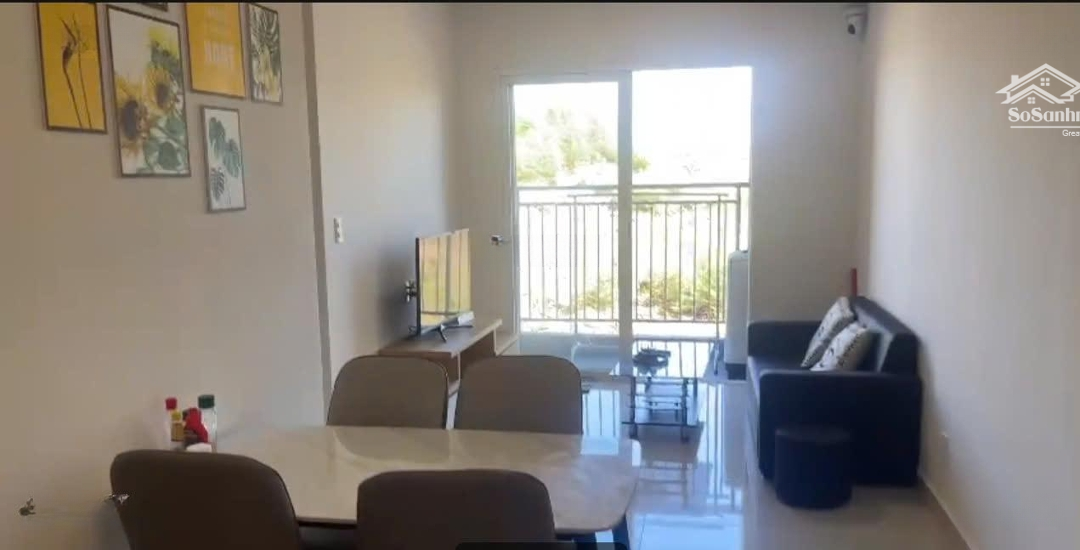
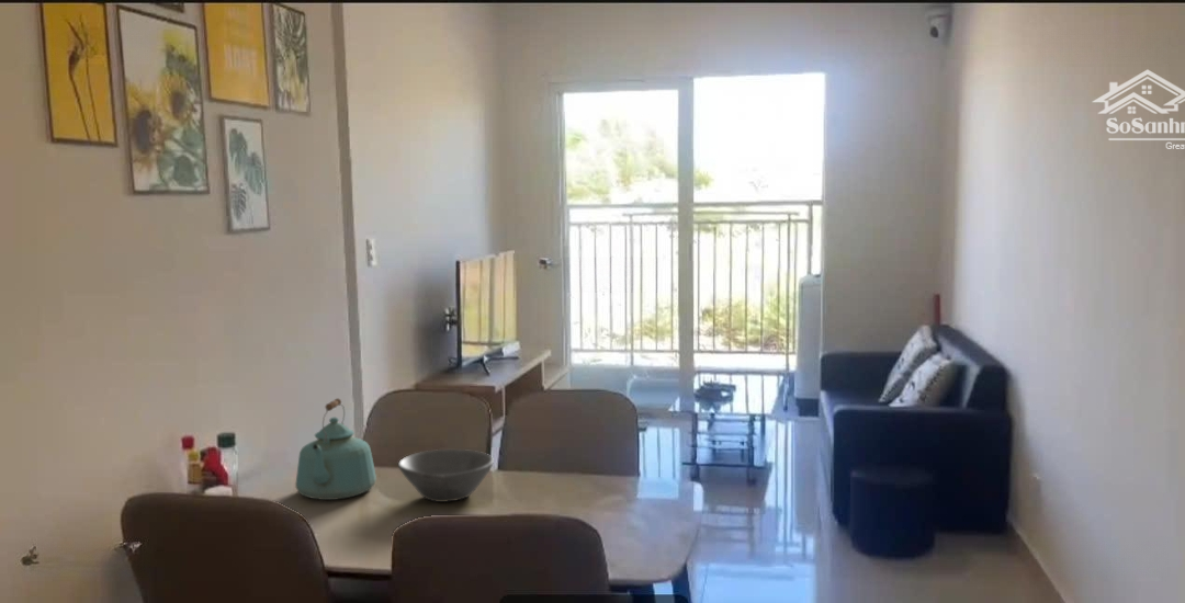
+ kettle (331, 447)
+ bowl (447, 478)
